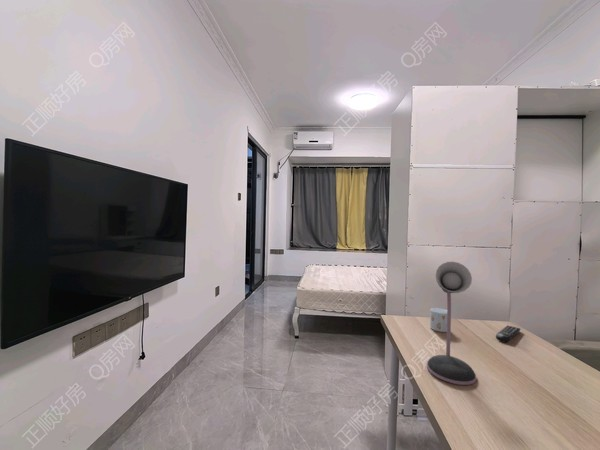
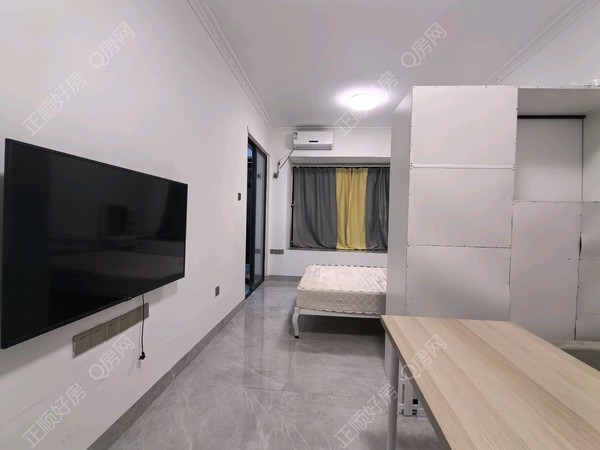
- mug (439, 318)
- remote control (508, 333)
- desk lamp (450, 314)
